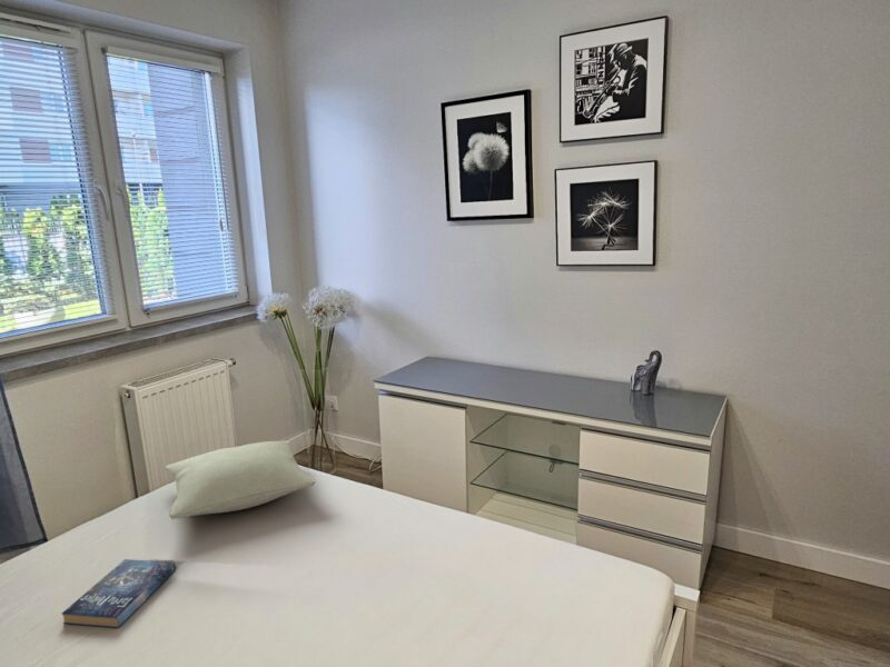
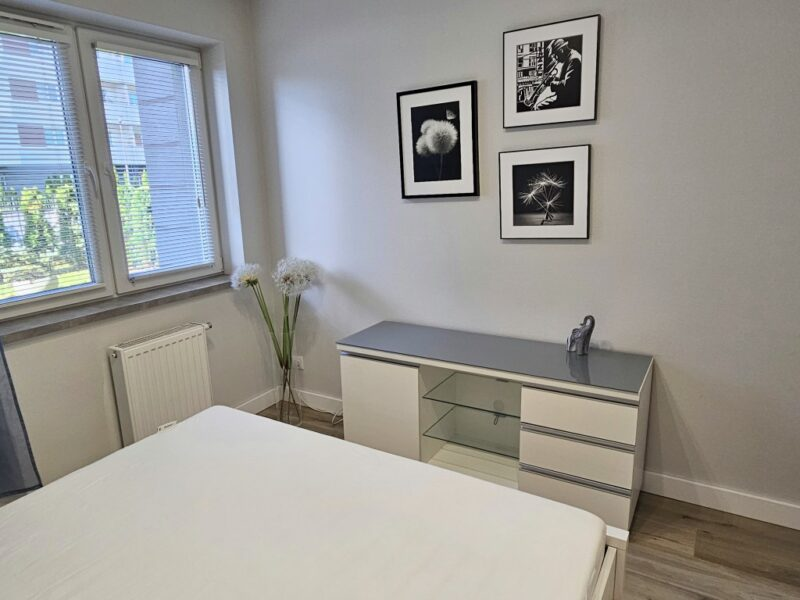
- pillow (237, 475)
- book (122, 590)
